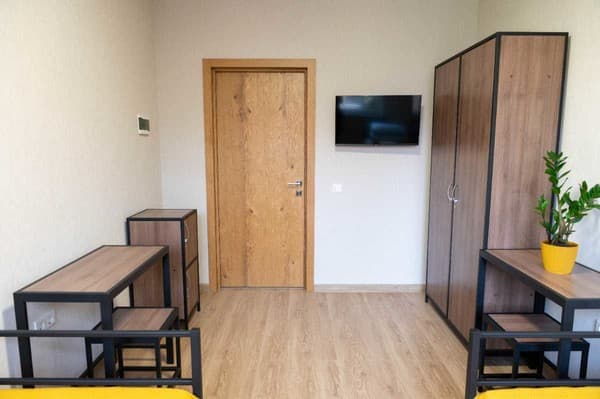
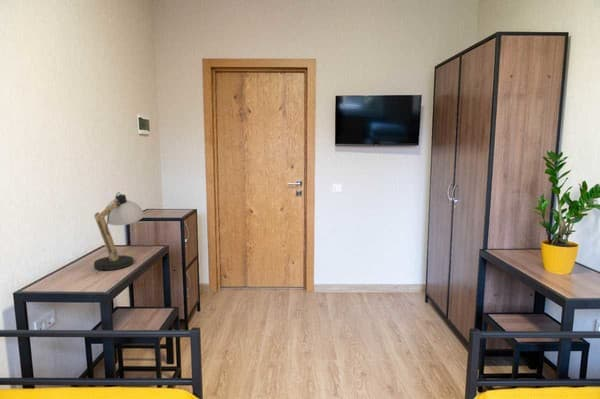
+ desk lamp (115, 224)
